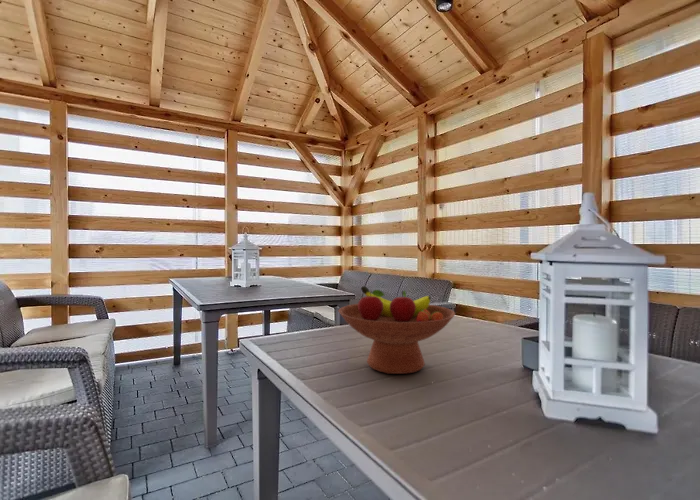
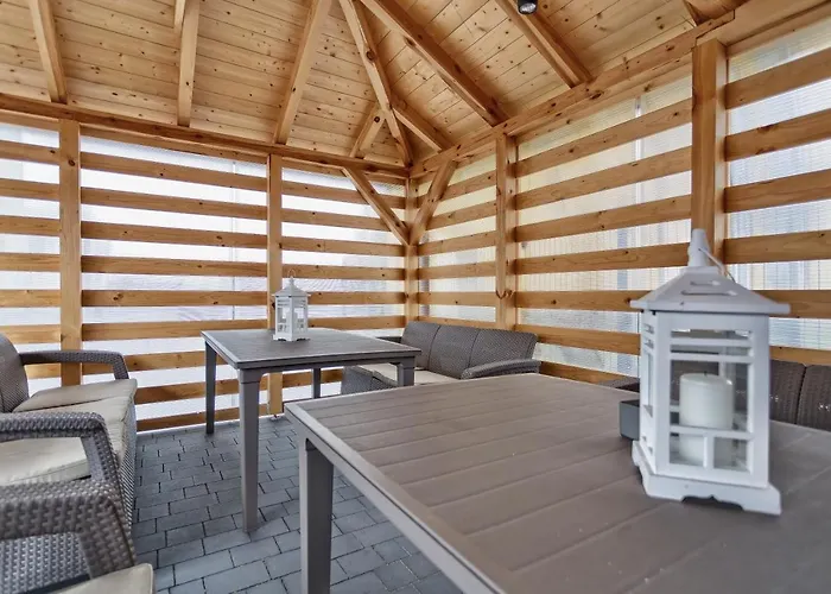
- fruit bowl (395, 327)
